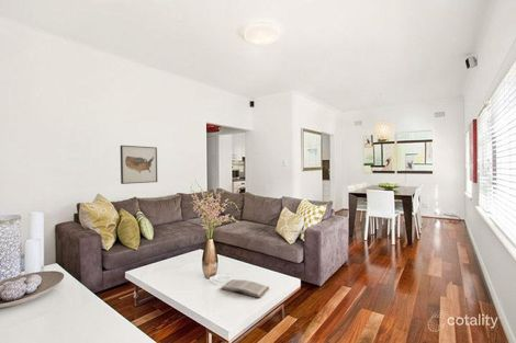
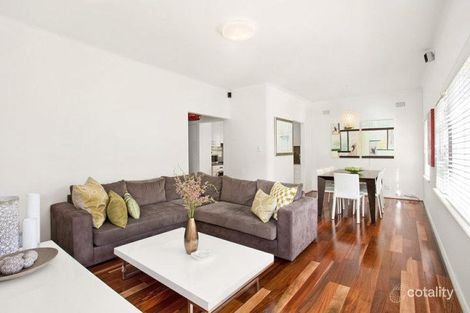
- wall art (139, 164)
- book (245, 286)
